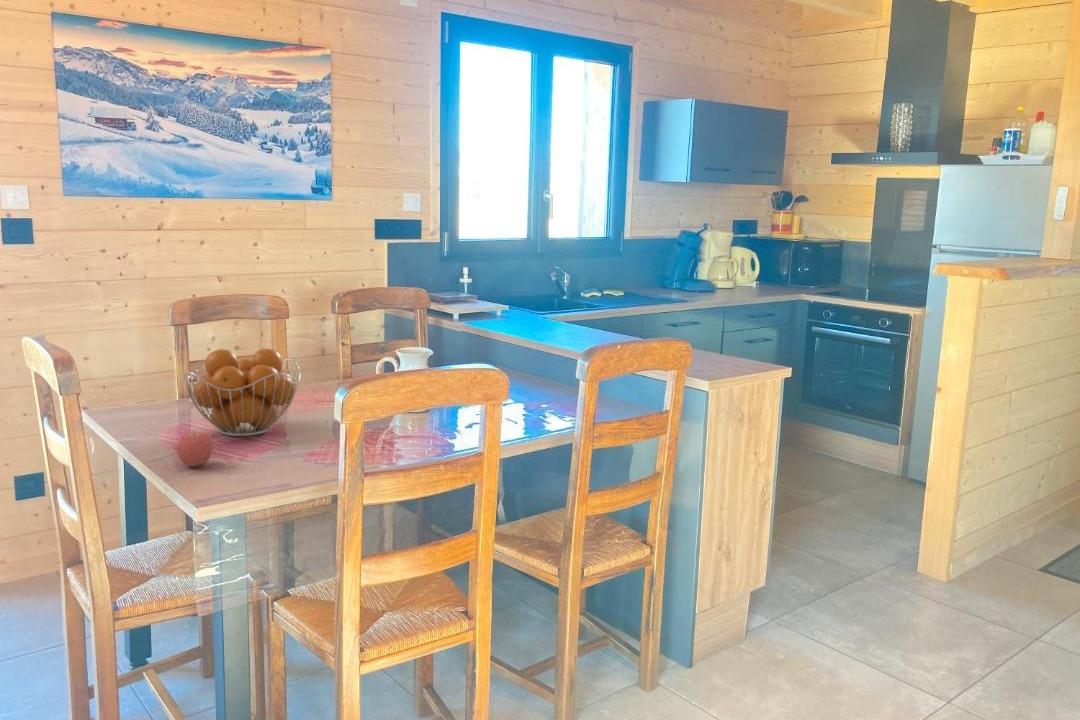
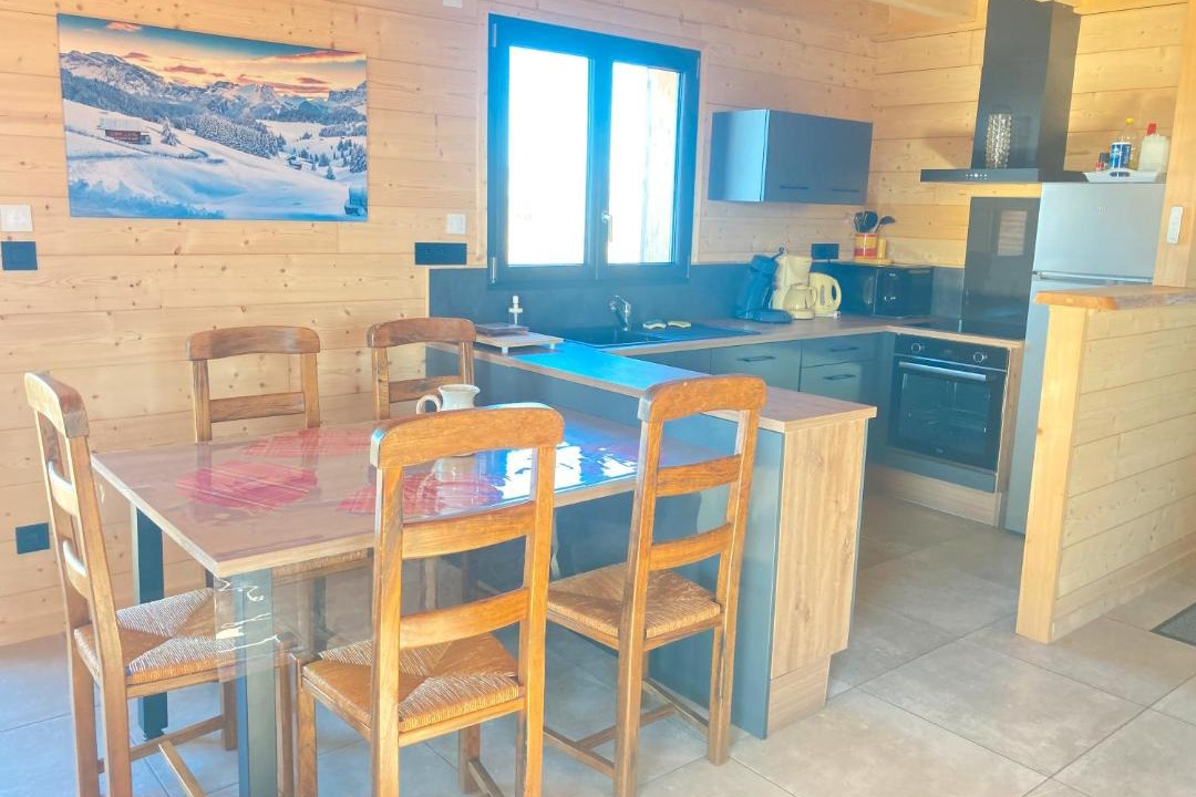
- apple (194, 448)
- fruit basket (243, 390)
